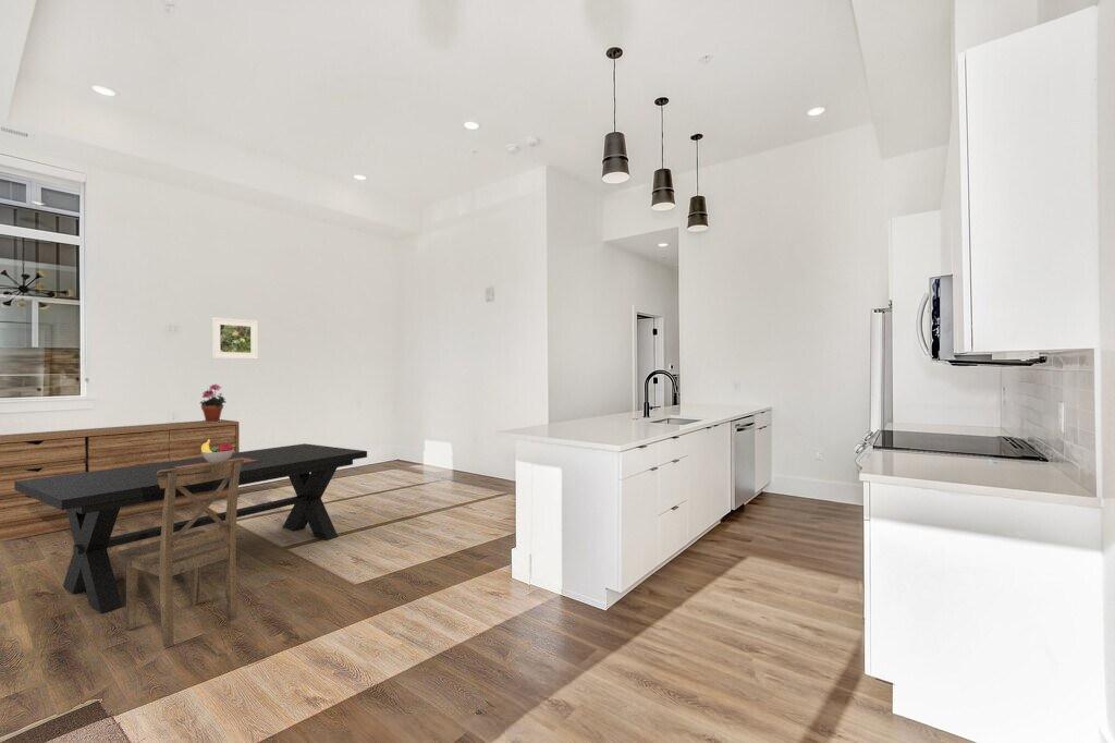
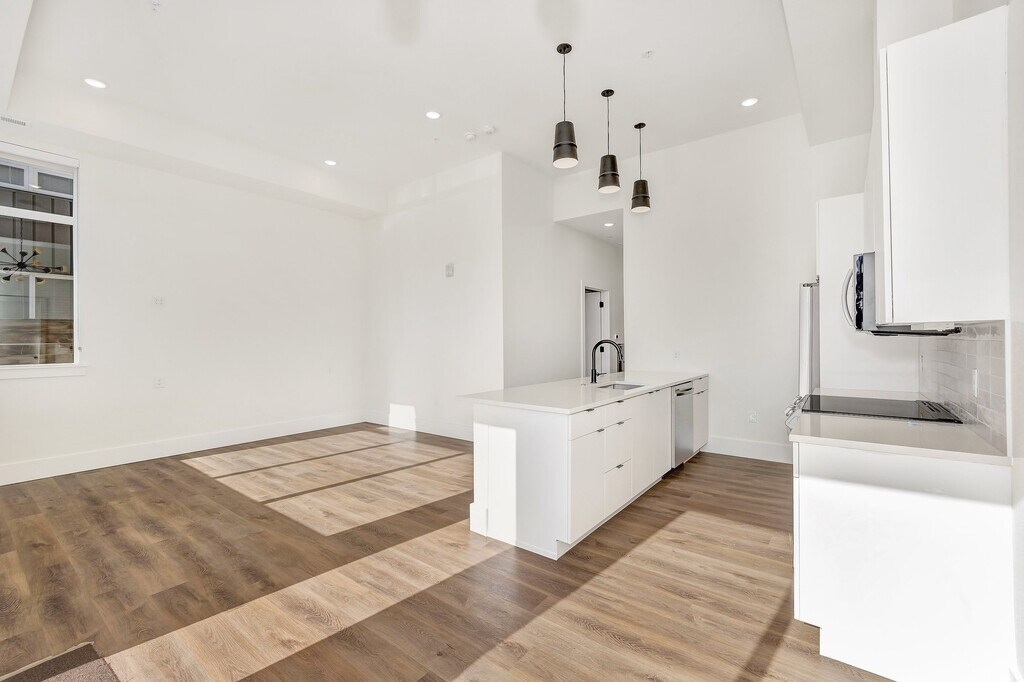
- sideboard (123, 466)
- dining chair (184, 543)
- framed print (235, 339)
- potted plant (212, 402)
- dining table (215, 489)
